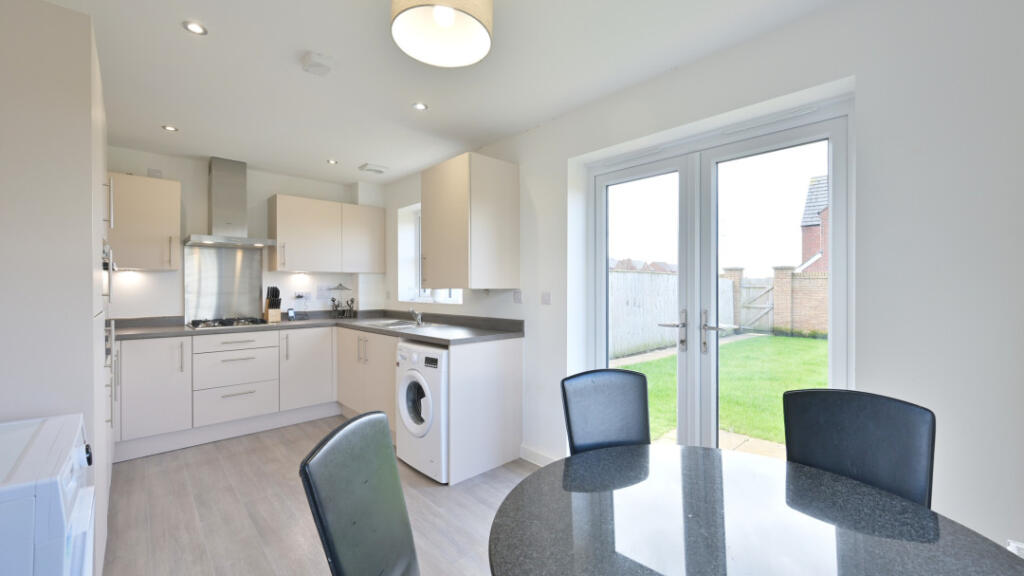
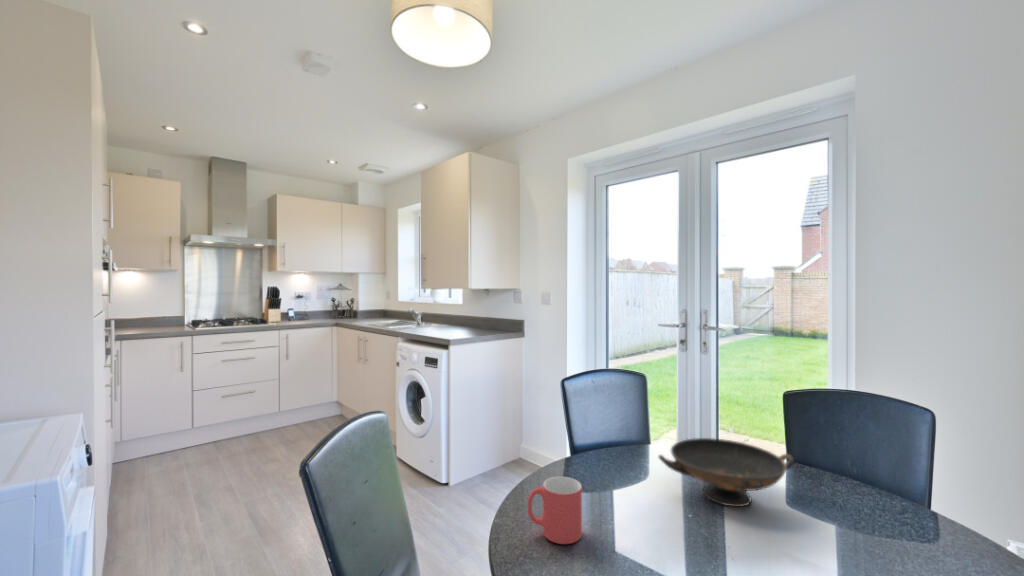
+ decorative bowl (725, 475)
+ mug (554, 509)
